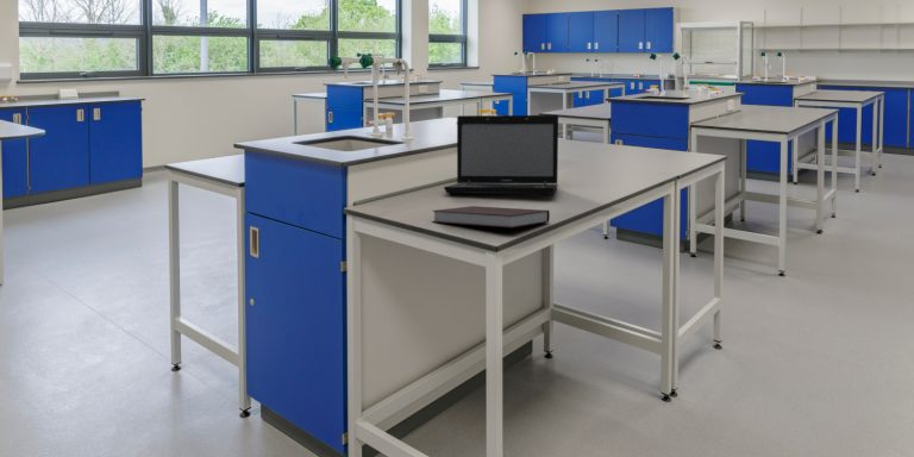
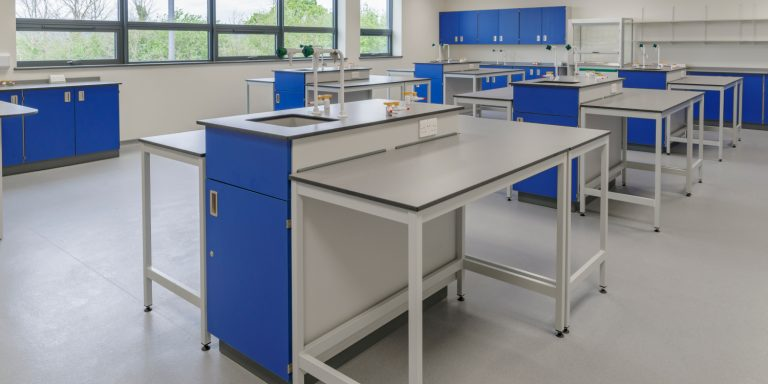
- notebook (490, 215)
- laptop (502, 152)
